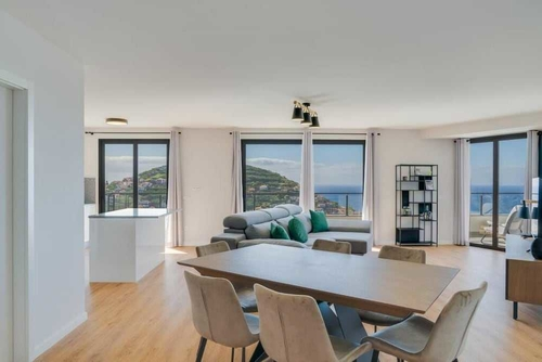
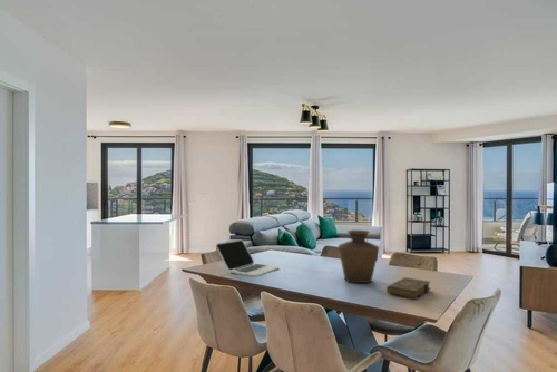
+ vase (358, 255)
+ laptop (247, 256)
+ book (409, 287)
